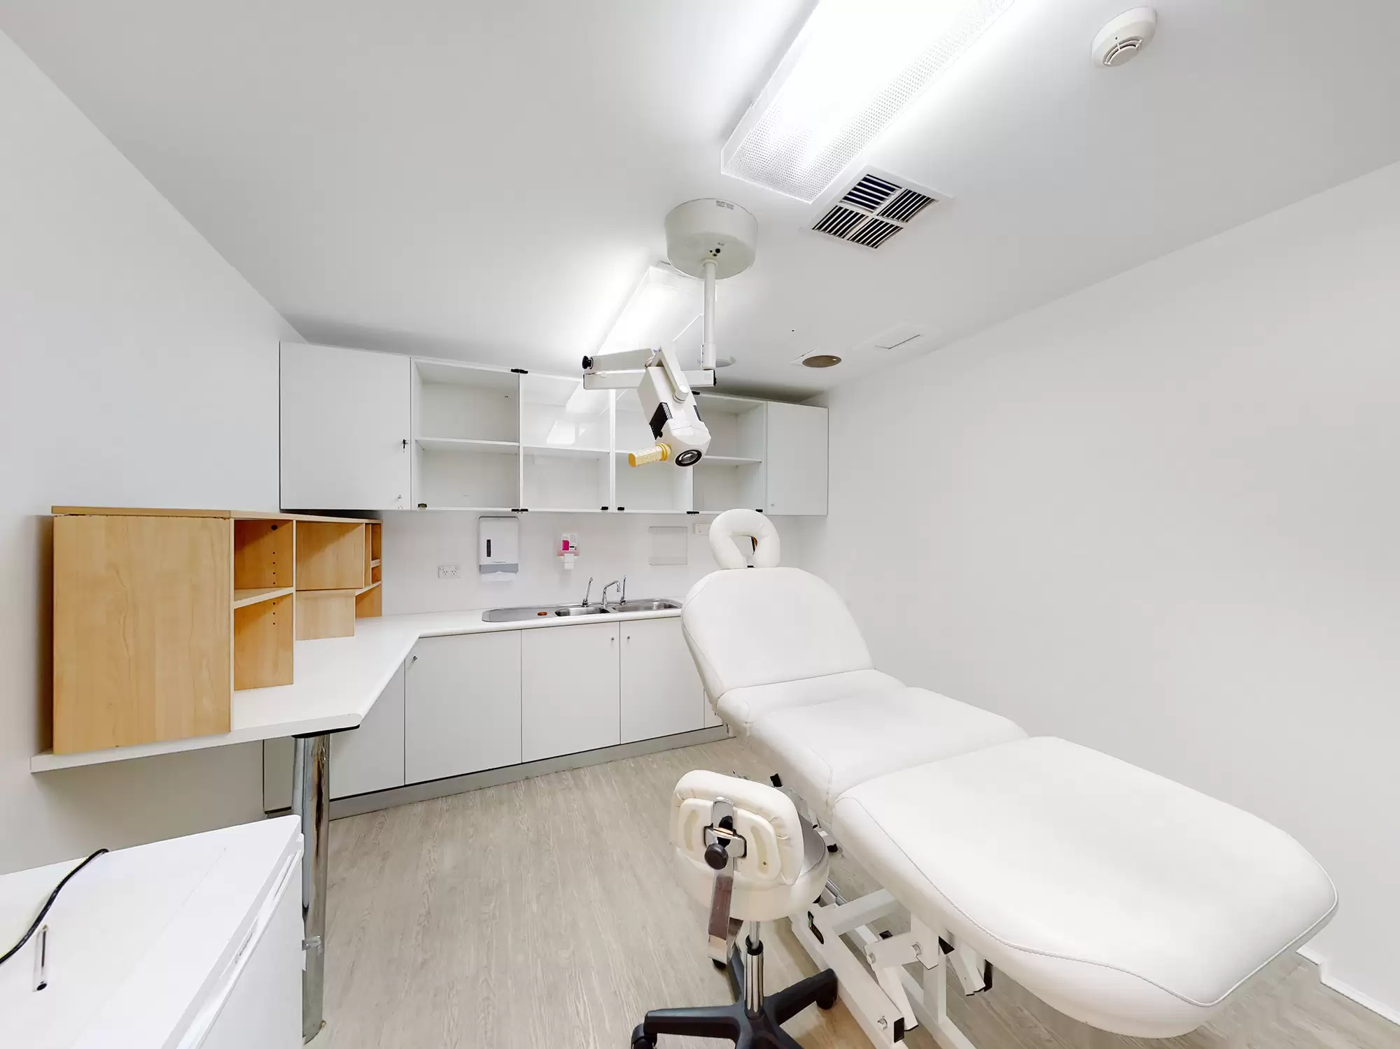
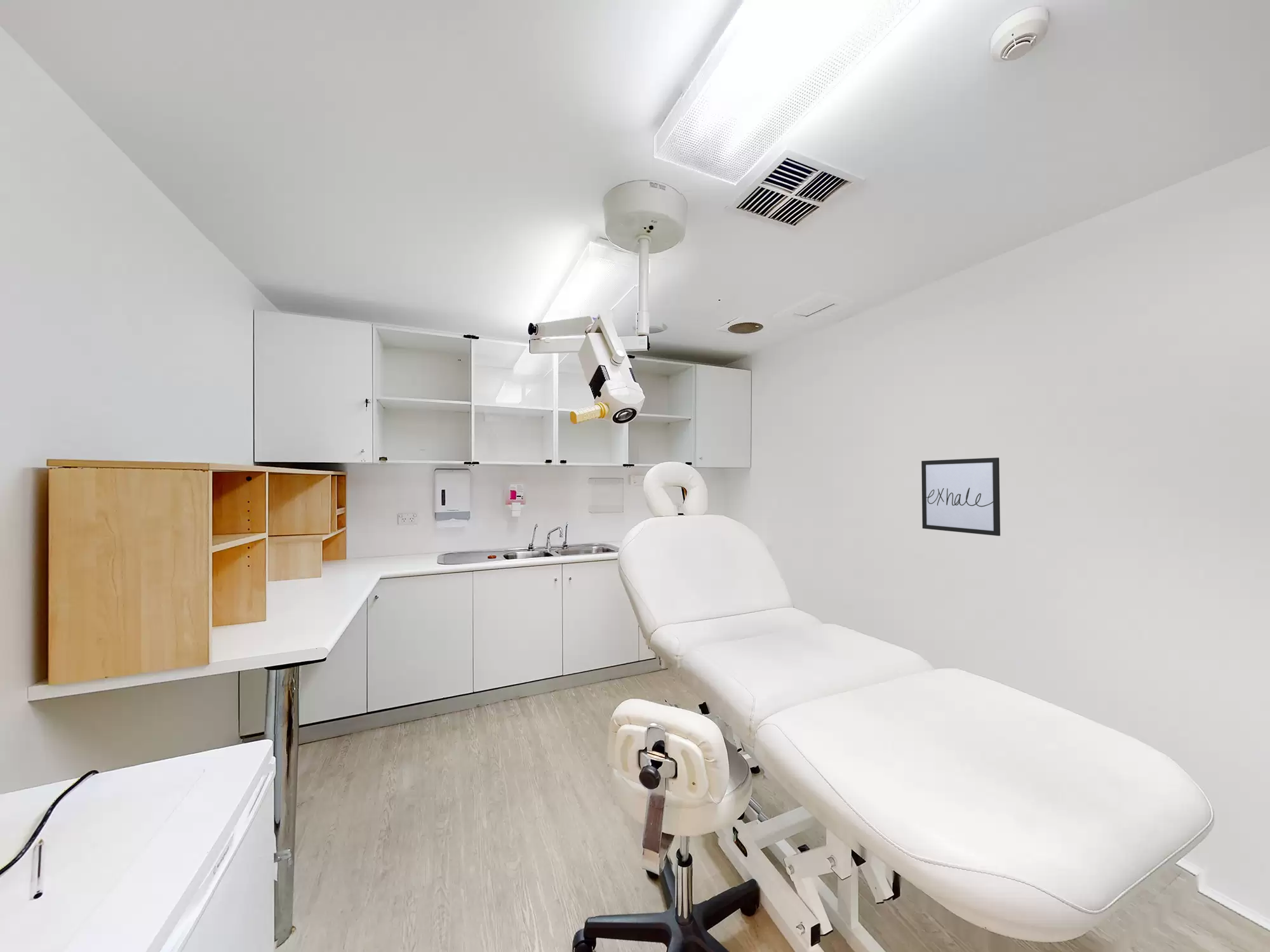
+ wall art (958, 495)
